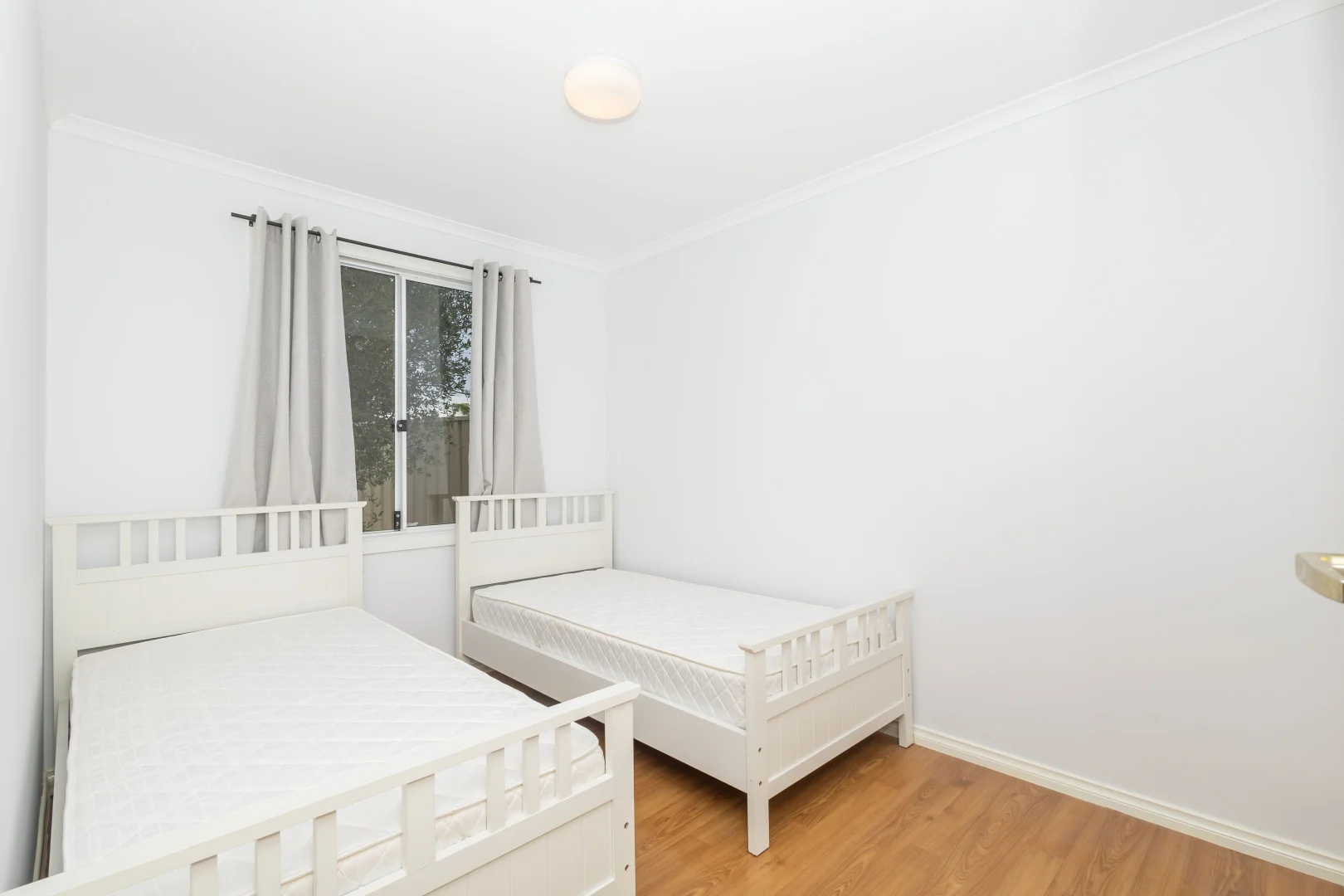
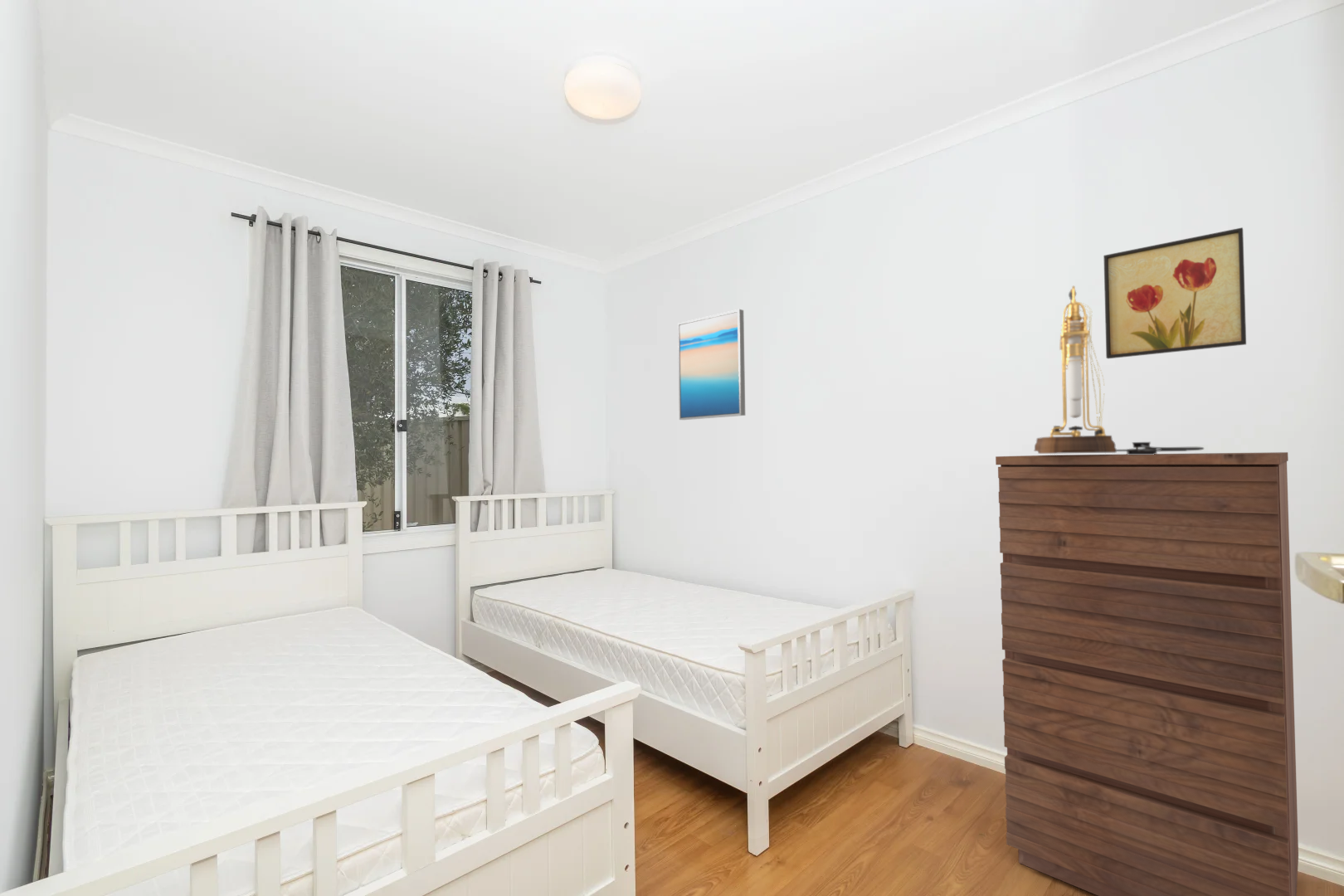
+ dresser (1145, 660)
+ table lamp (1101, 371)
+ wall art (709, 367)
+ wall art (1171, 297)
